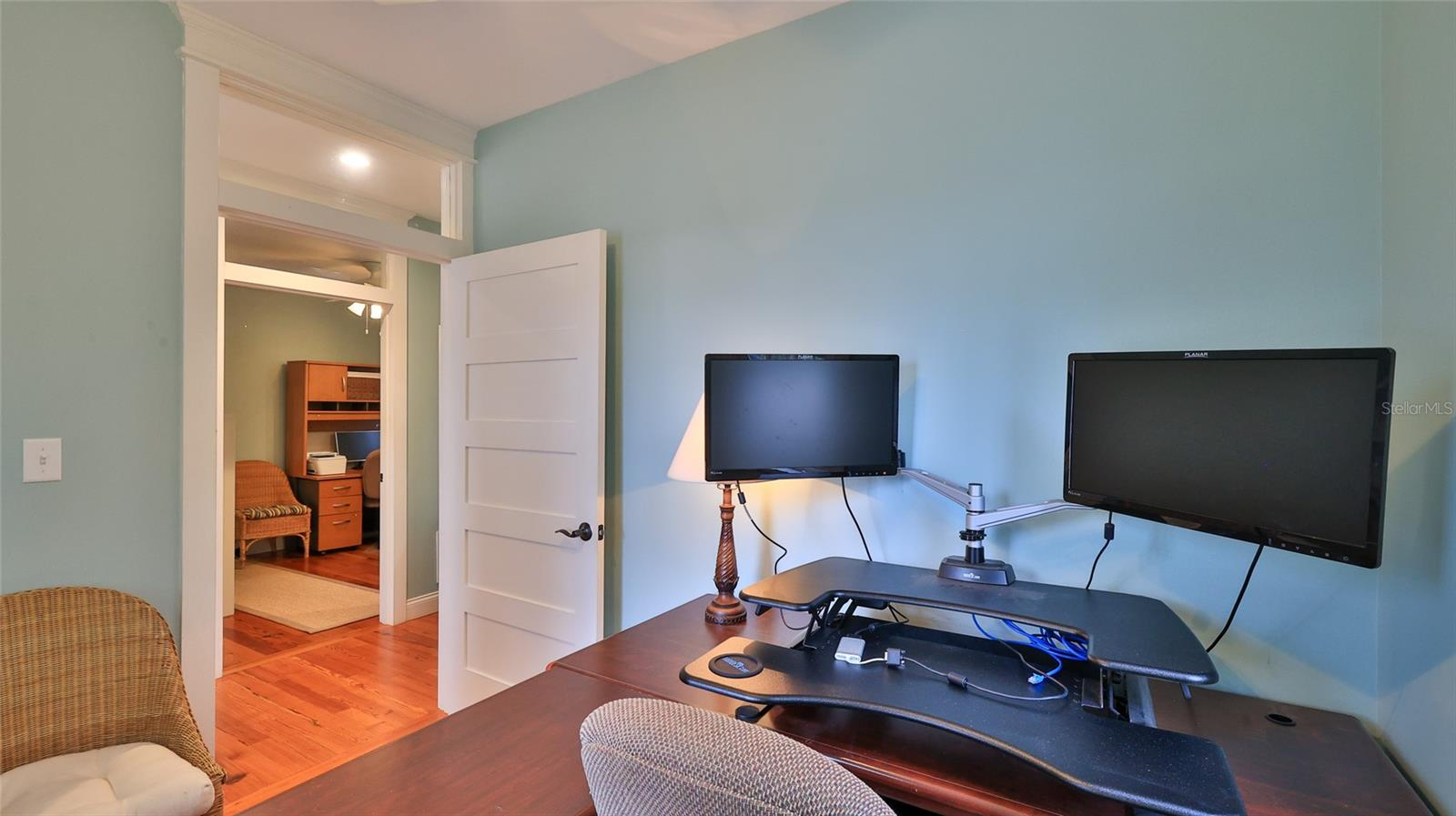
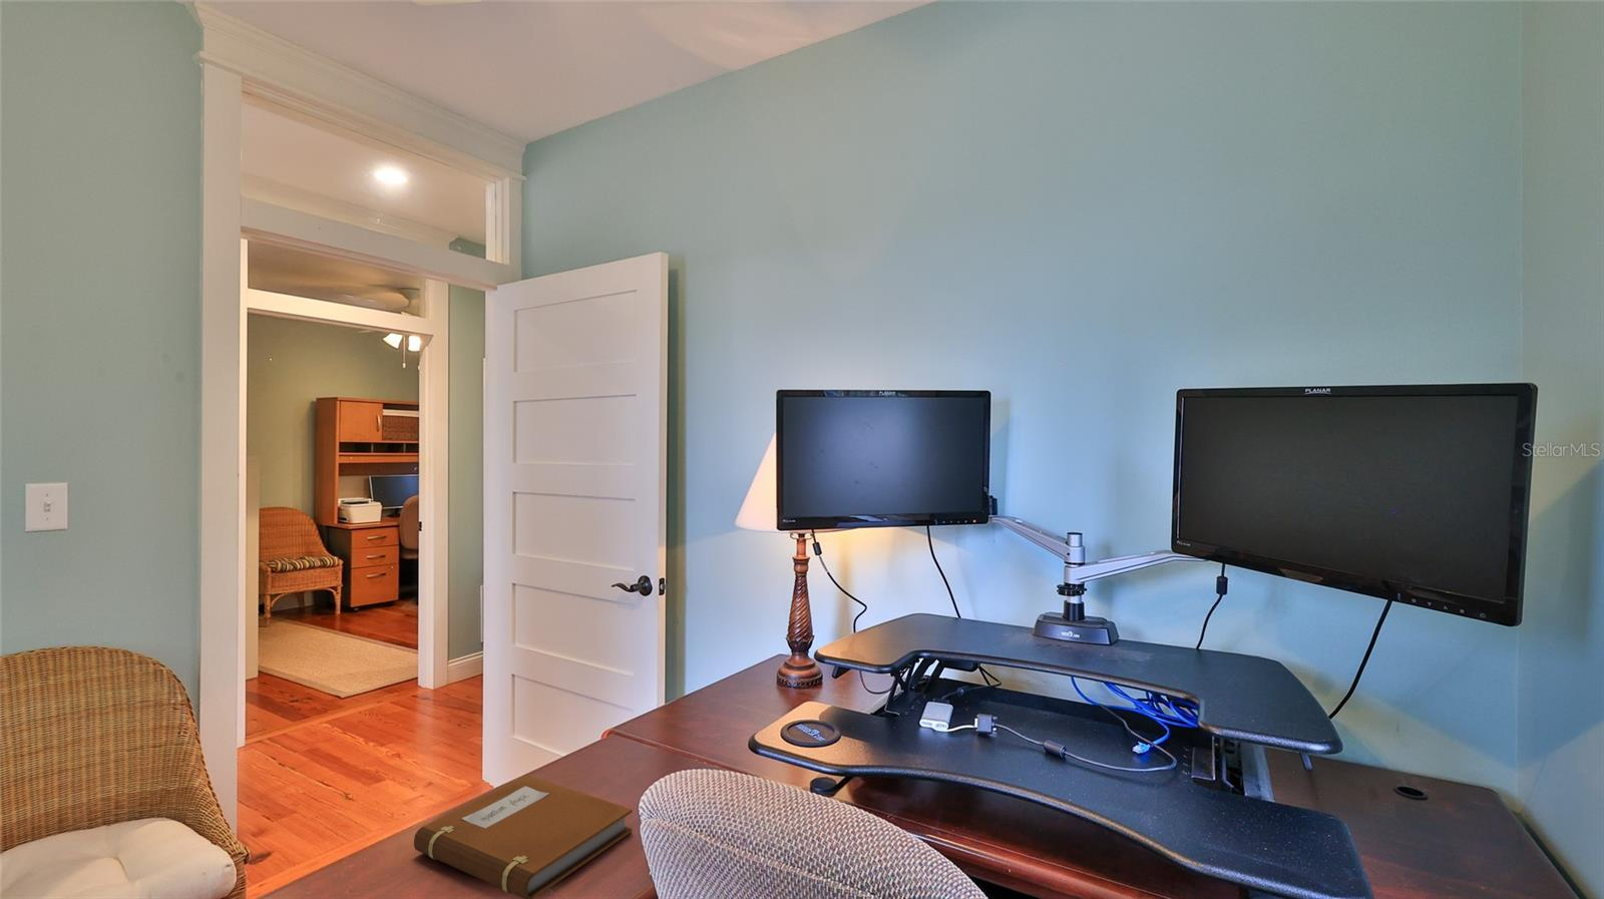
+ notebook (522, 828)
